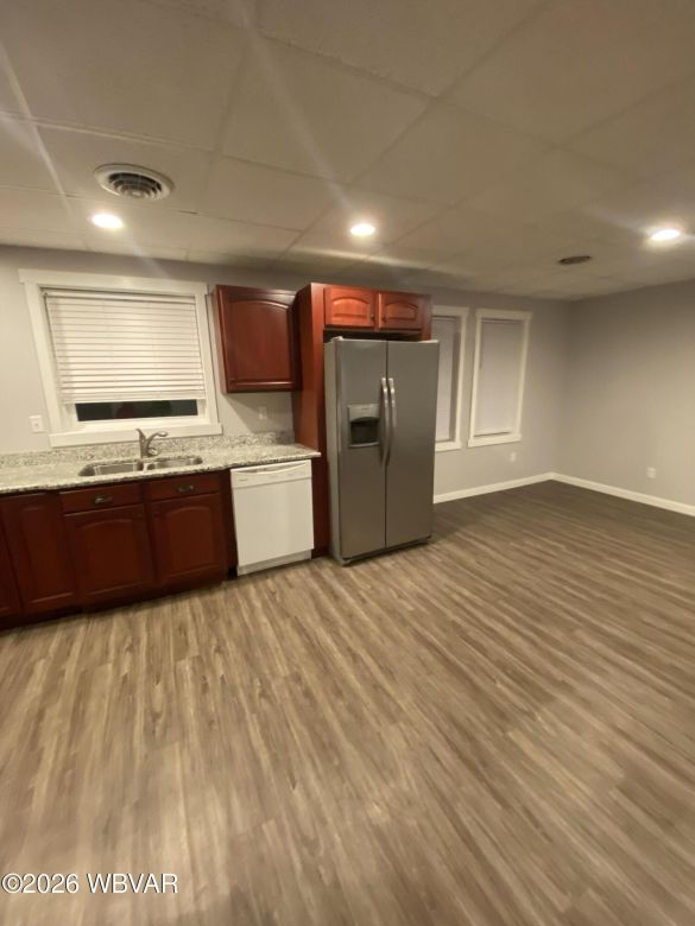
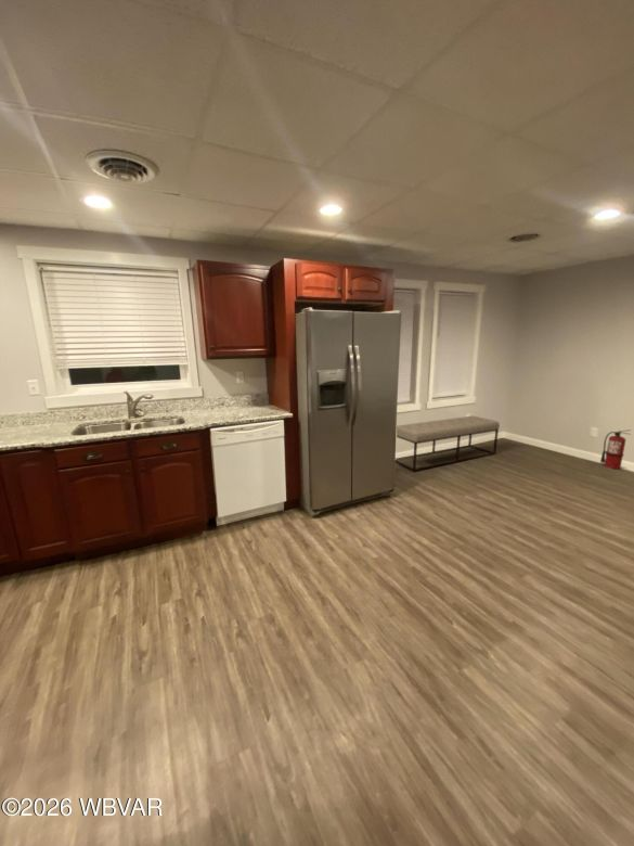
+ fire extinguisher (614, 447)
+ bench (445, 438)
